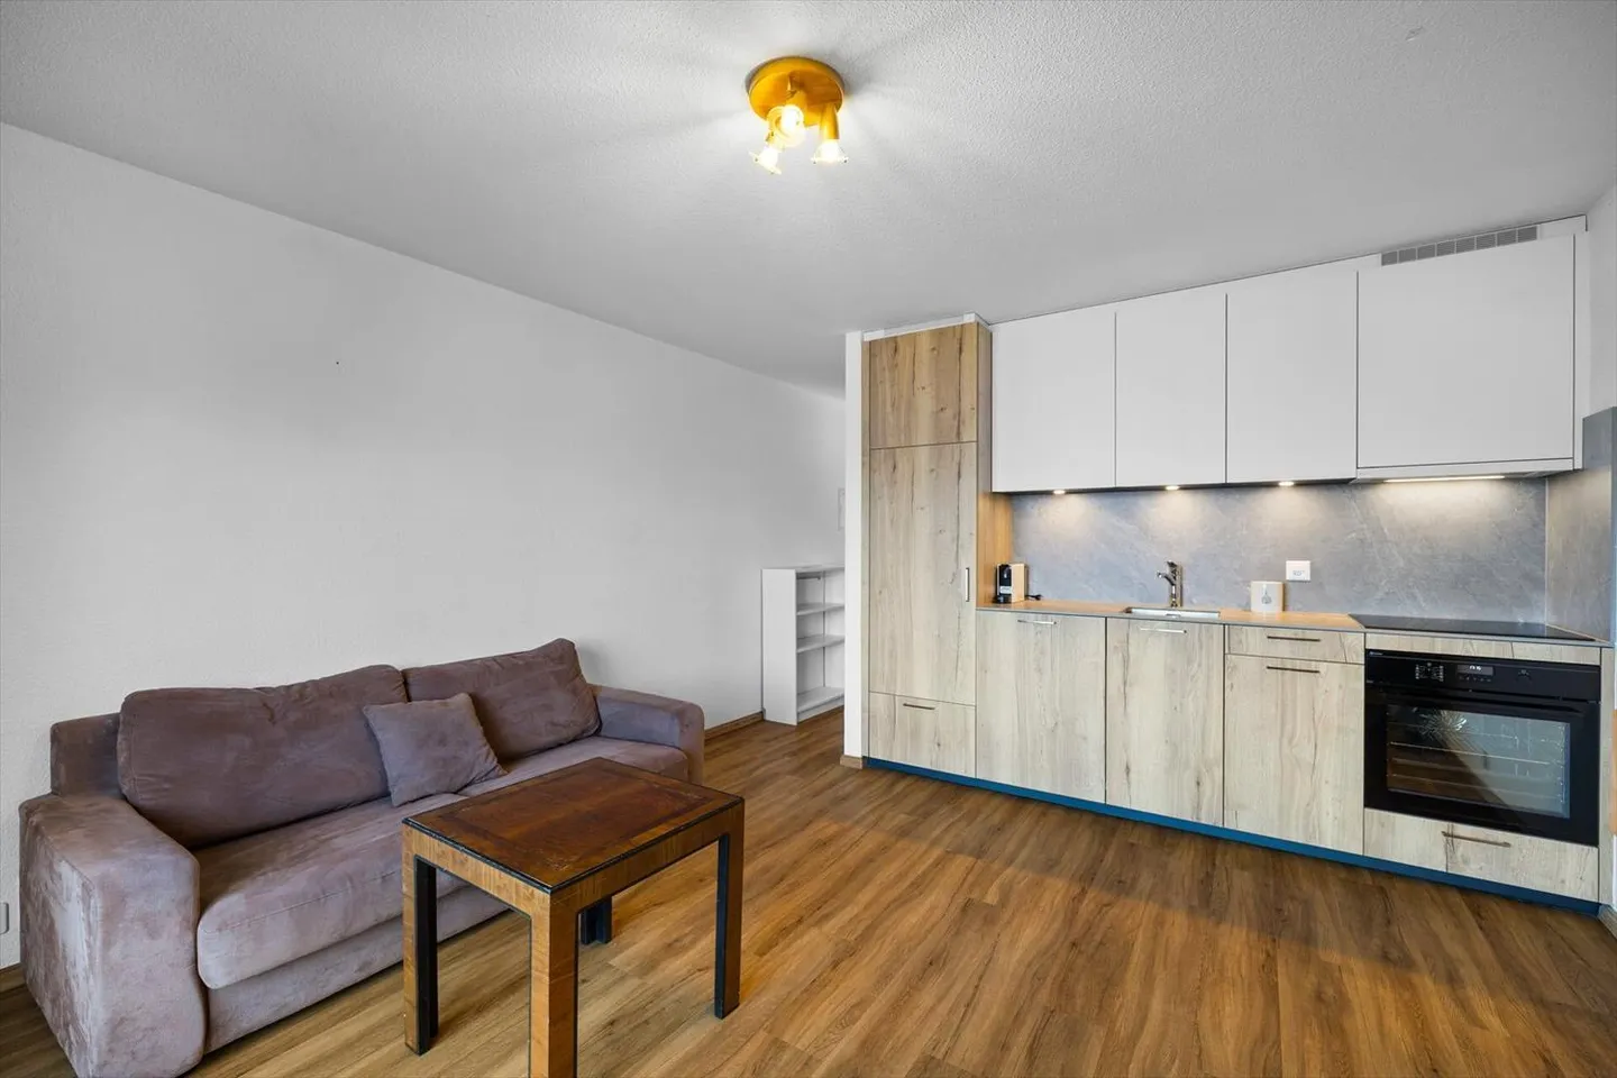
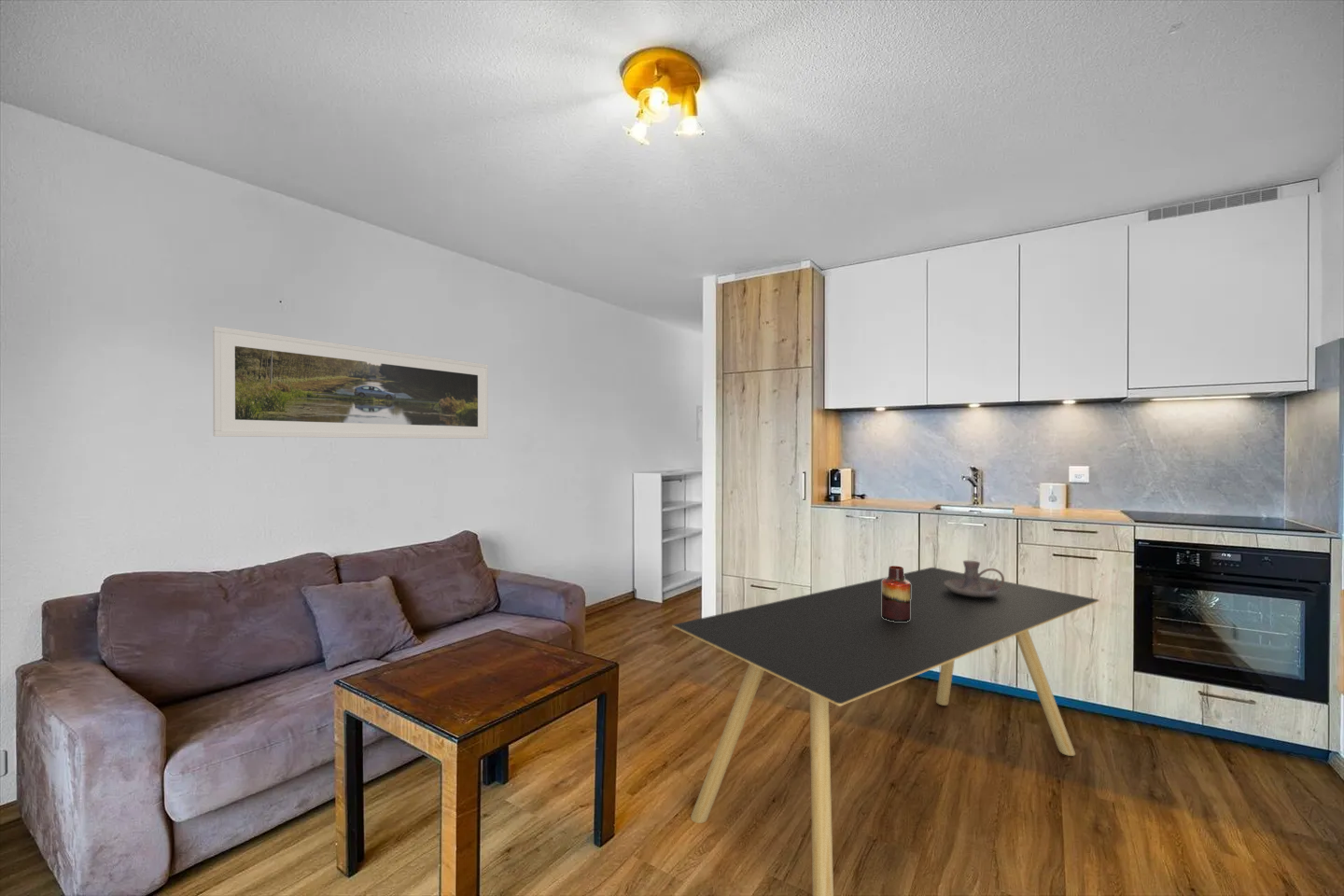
+ vase (896, 592)
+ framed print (377, 393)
+ dining table (895, 683)
+ candle holder (976, 577)
